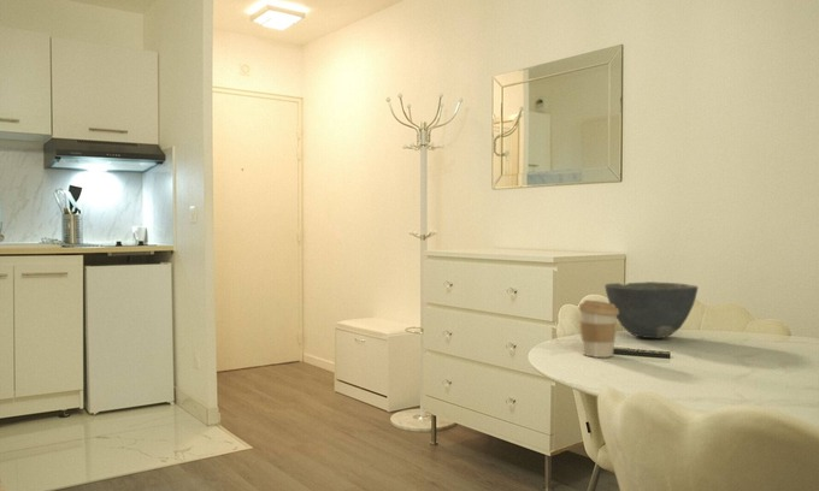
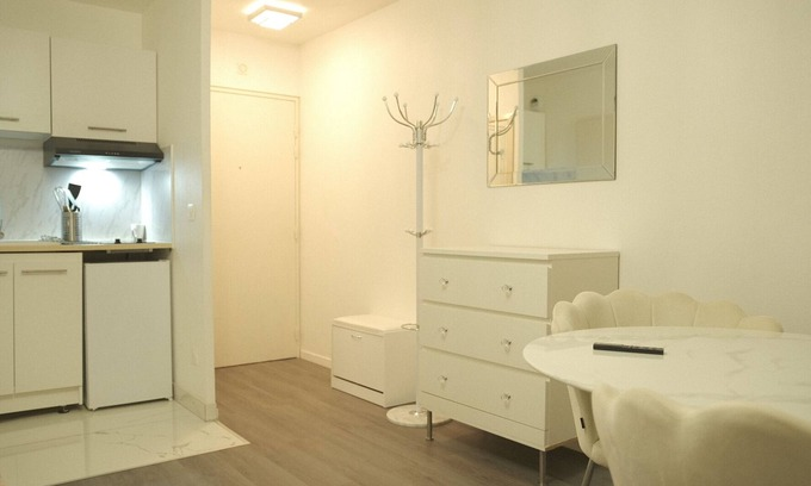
- coffee cup (597, 327)
- bowl (649, 310)
